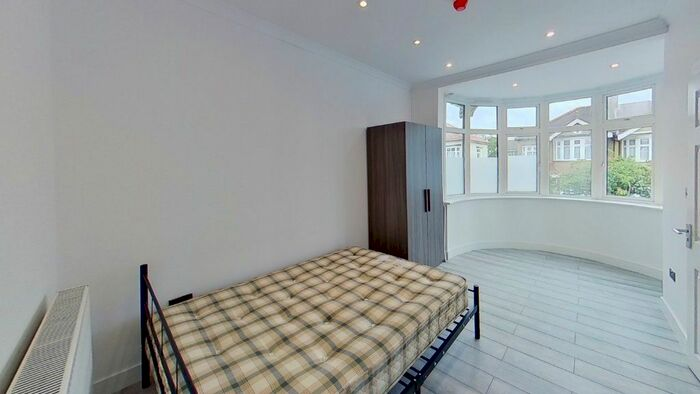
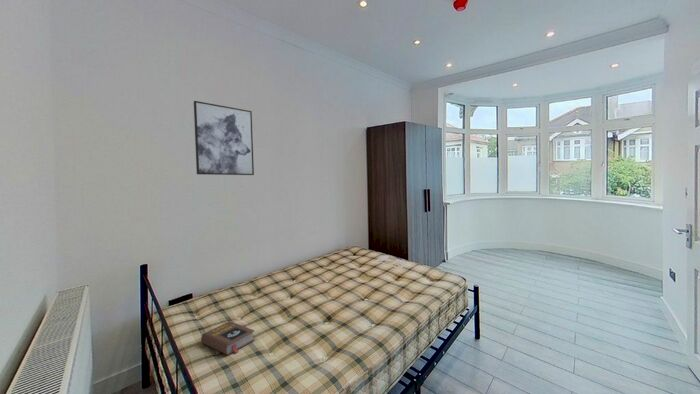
+ wall art (225, 140)
+ book (229, 337)
